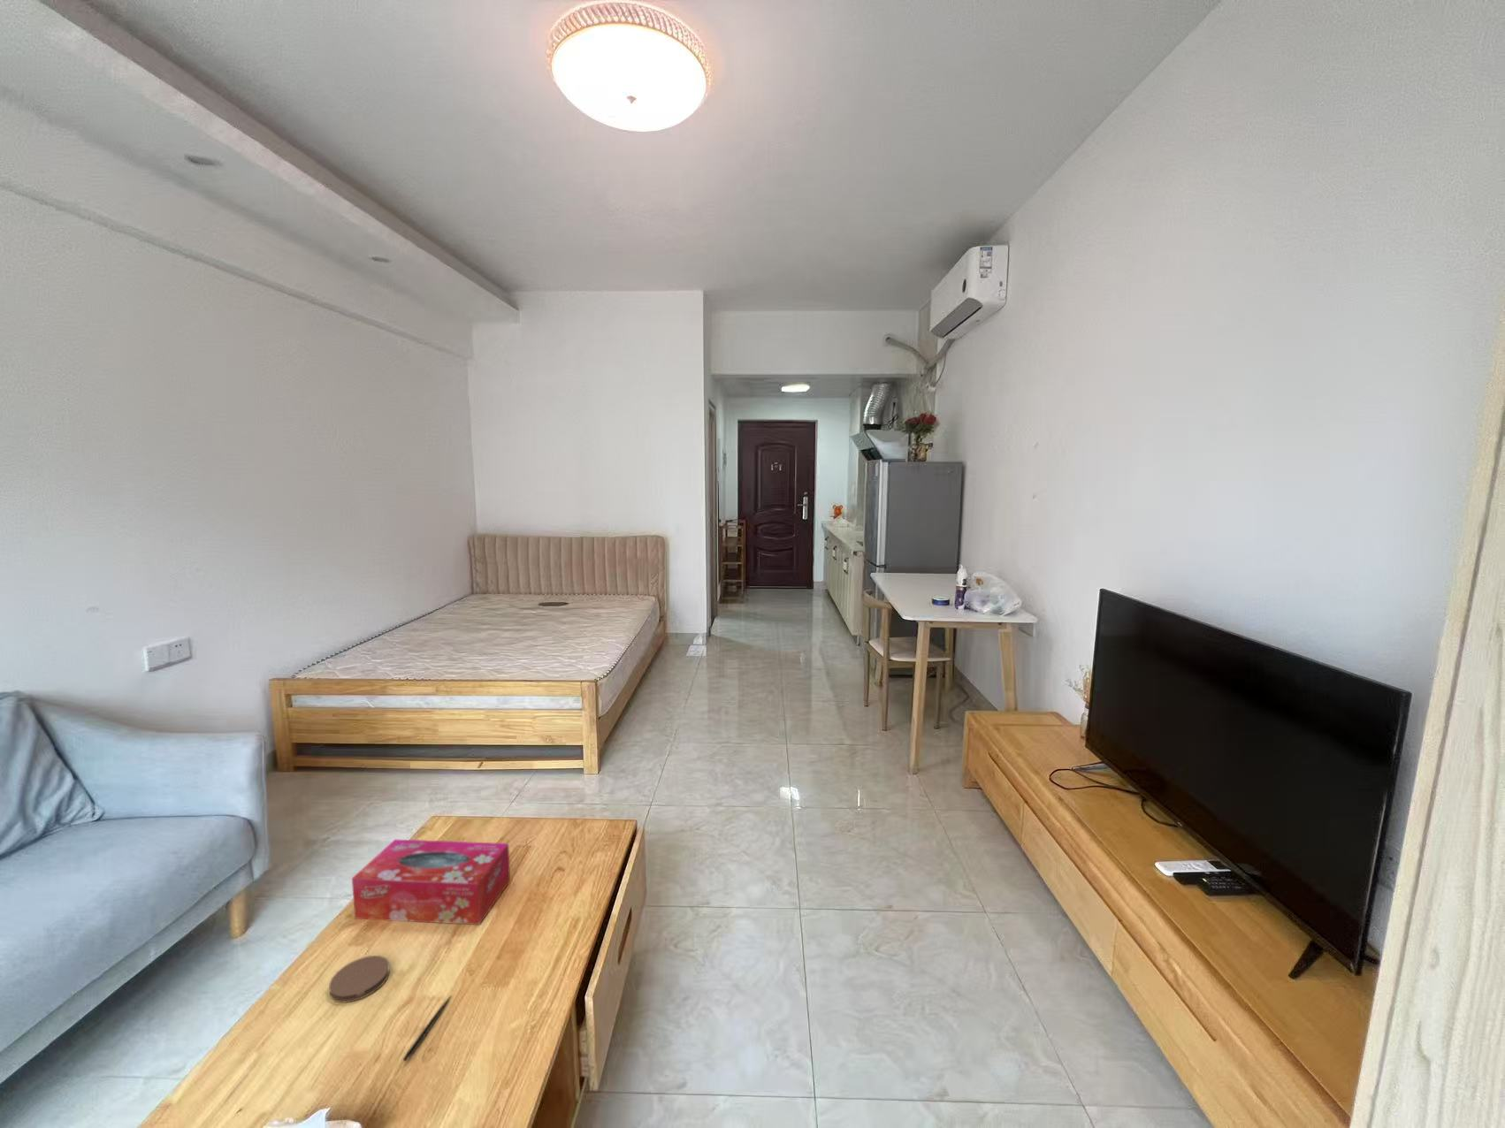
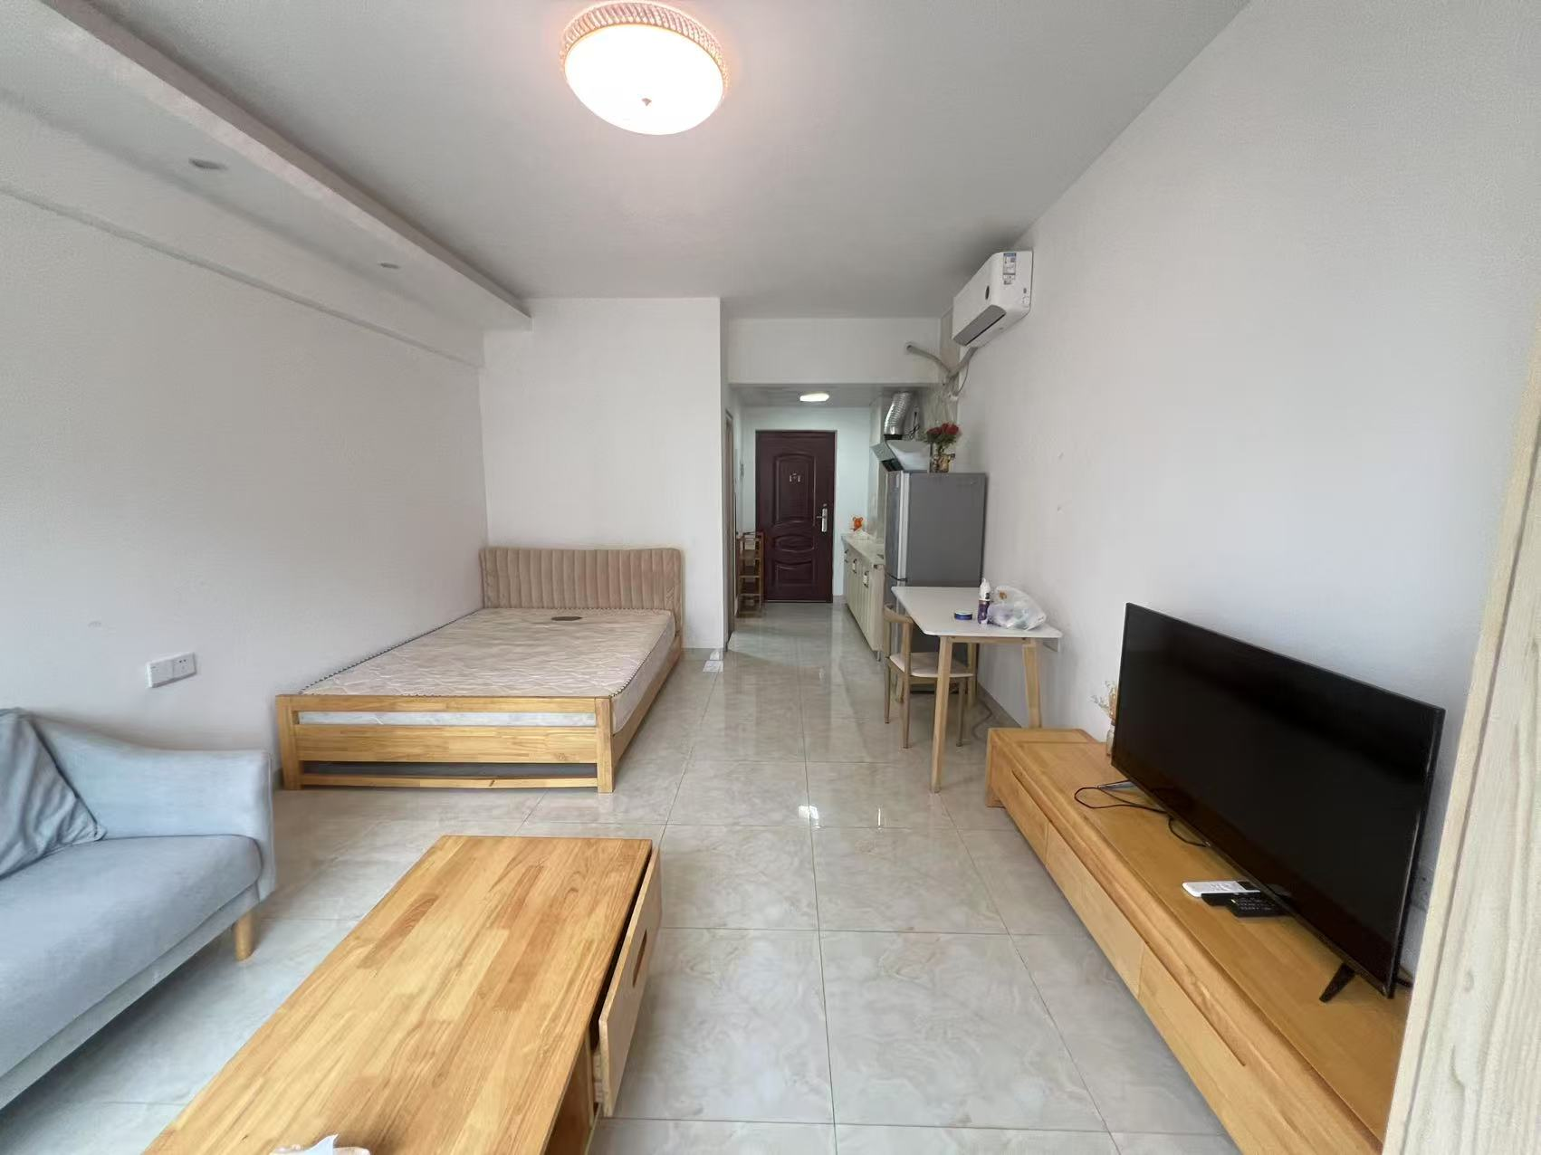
- coaster (360, 978)
- tissue box (435, 879)
- pen (430, 1025)
